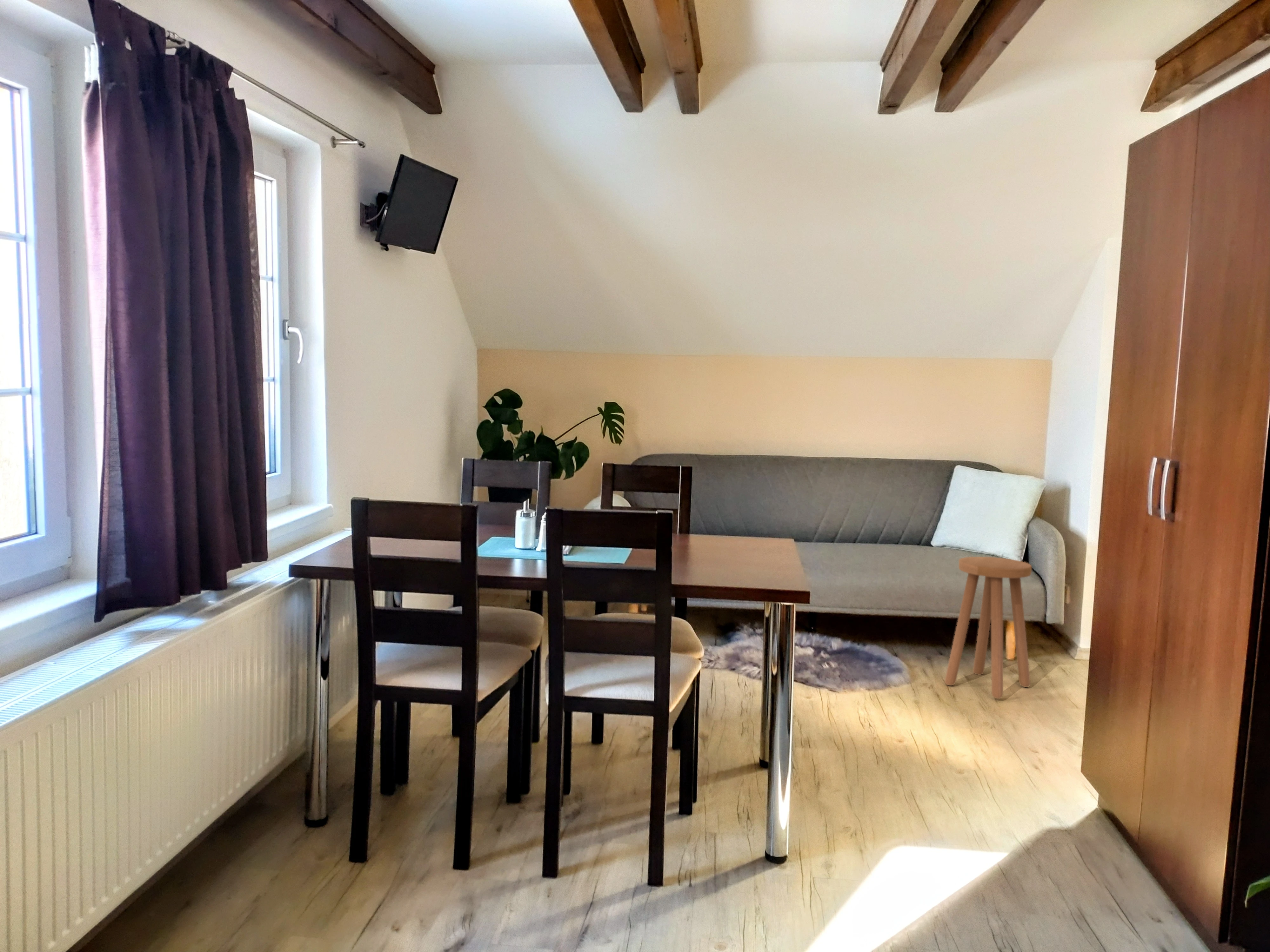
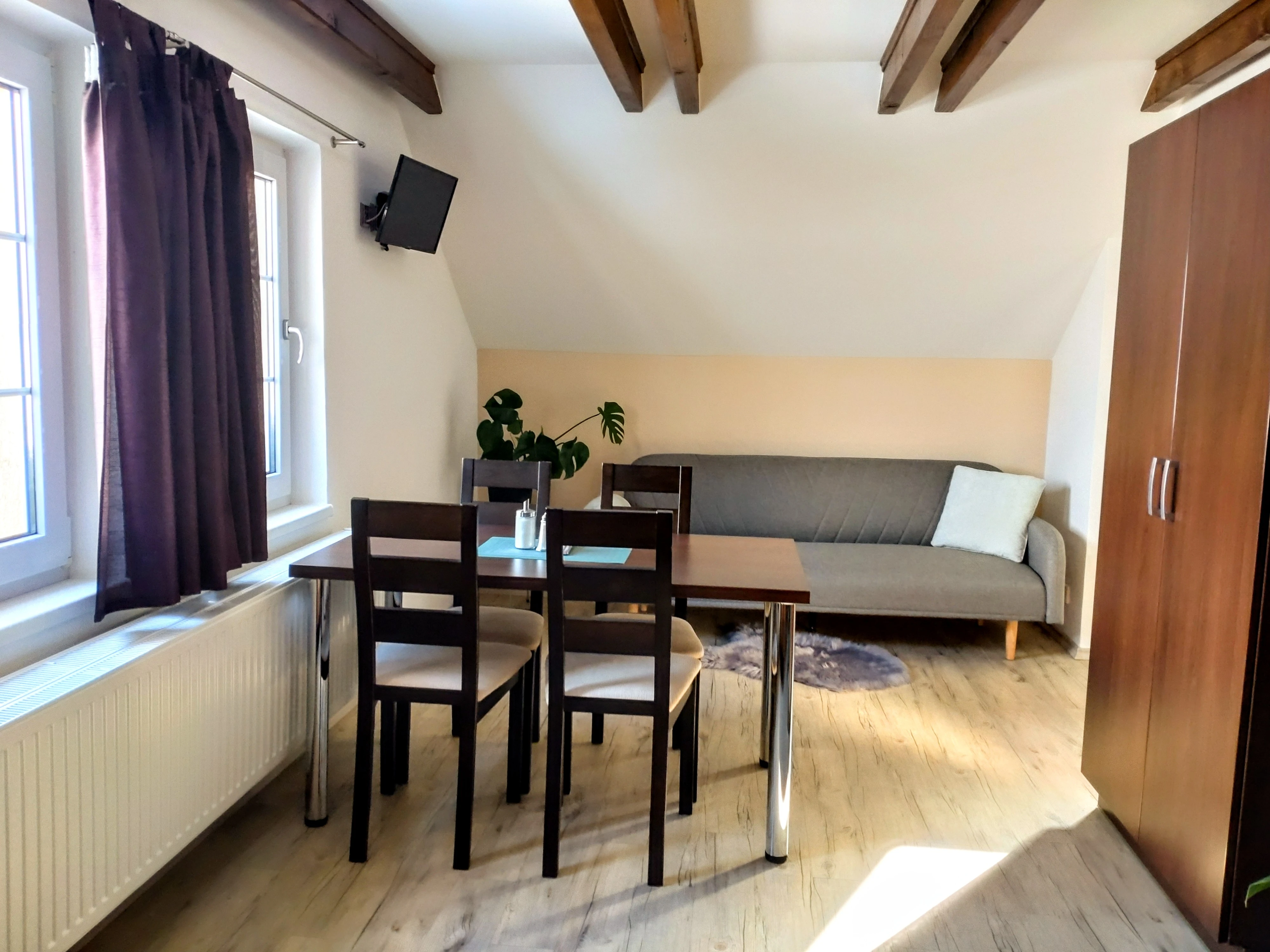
- stool (991, 625)
